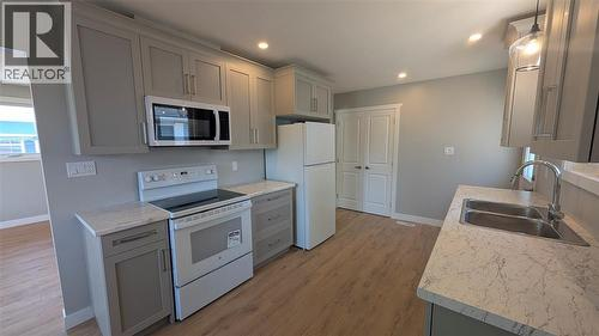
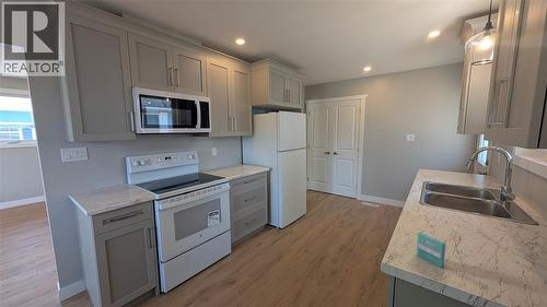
+ cosmetic container (430, 248)
